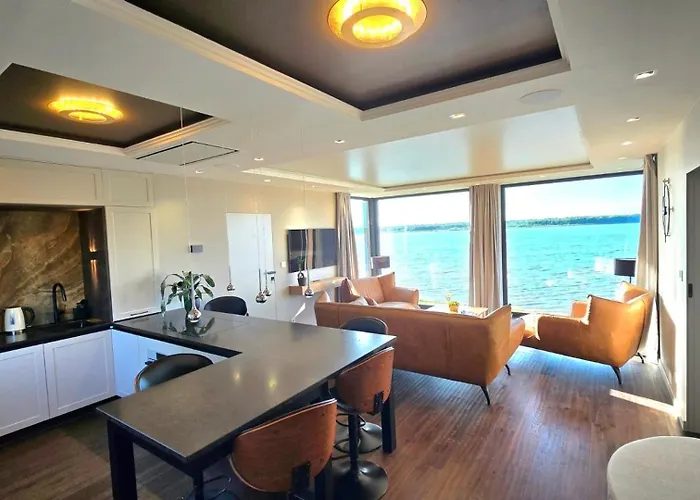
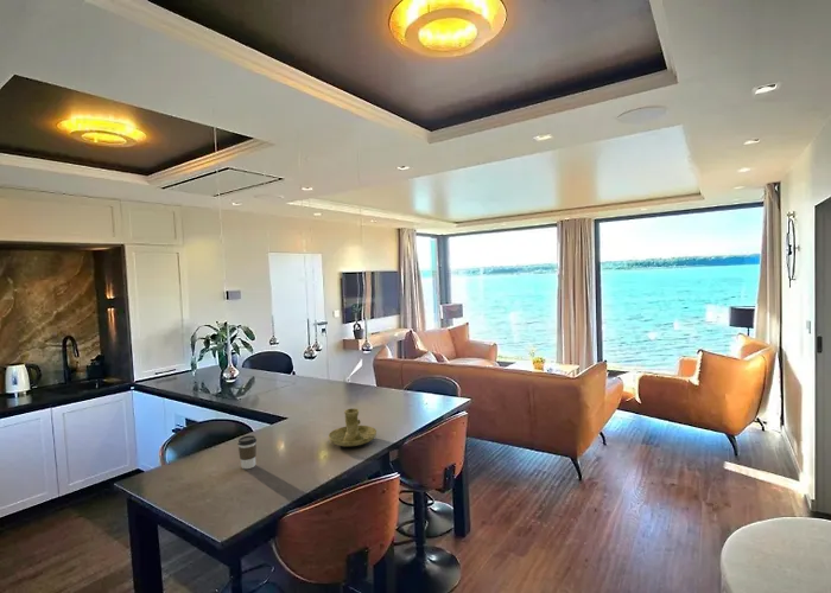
+ candle holder (350, 423)
+ coffee cup (247, 452)
